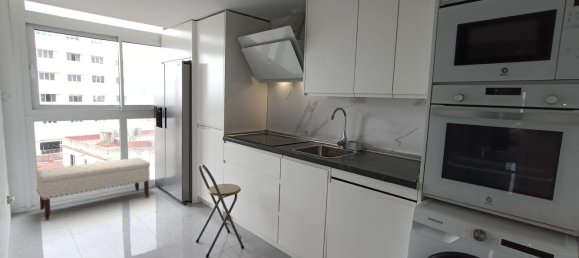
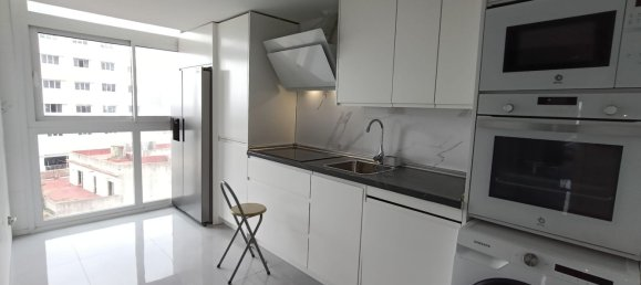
- bench (97, 184)
